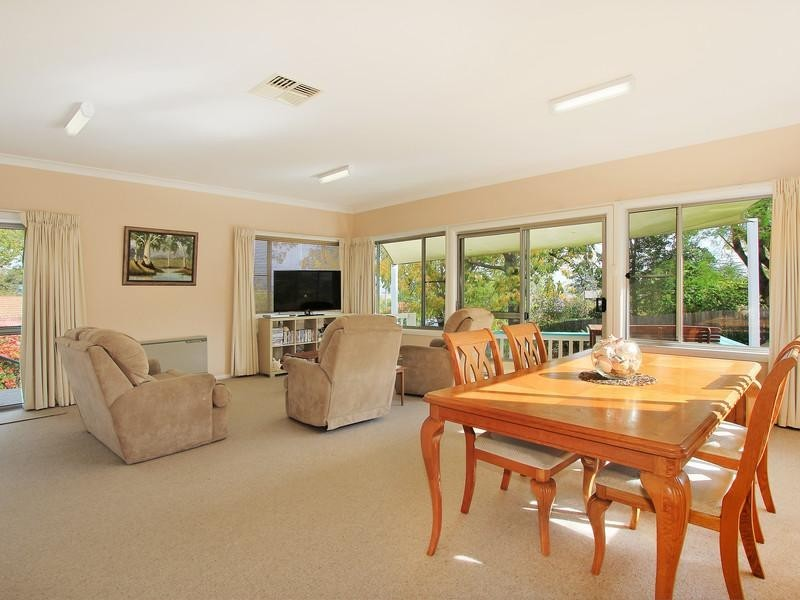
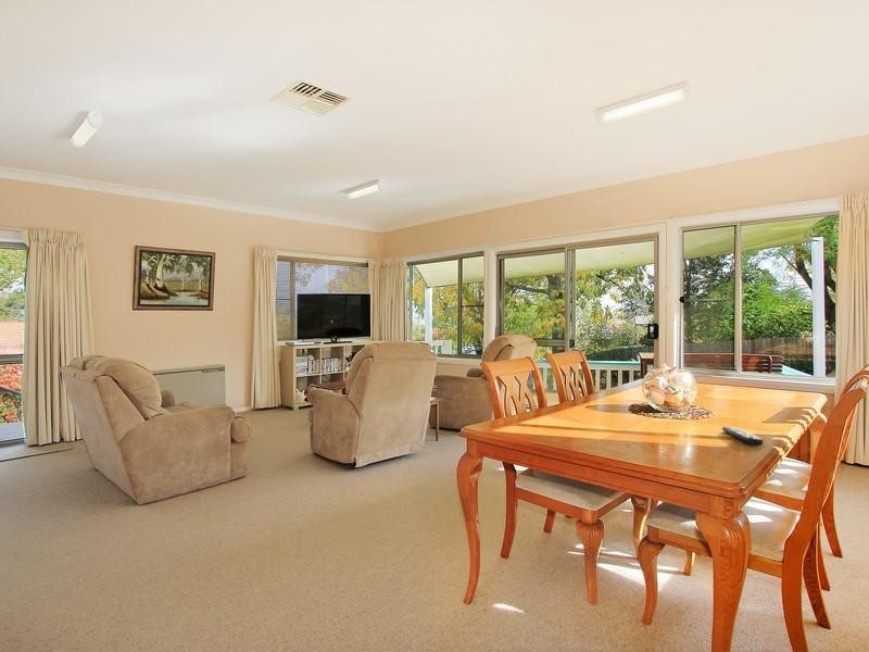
+ remote control (741, 435)
